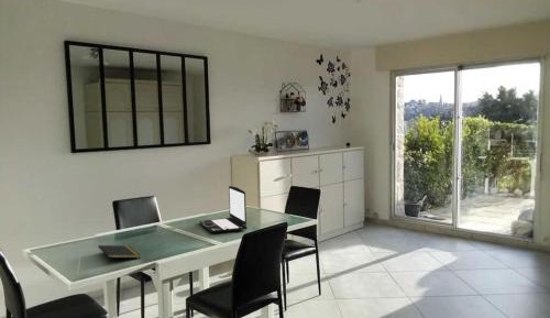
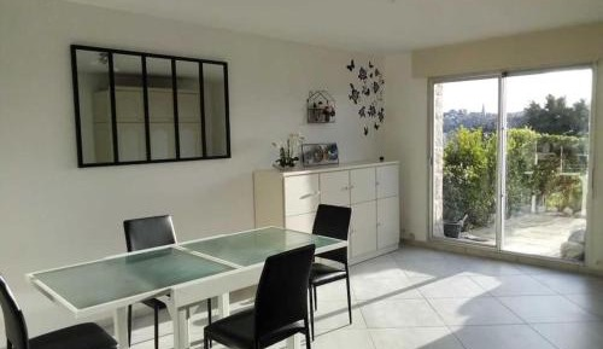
- laptop (230, 207)
- notepad (119, 251)
